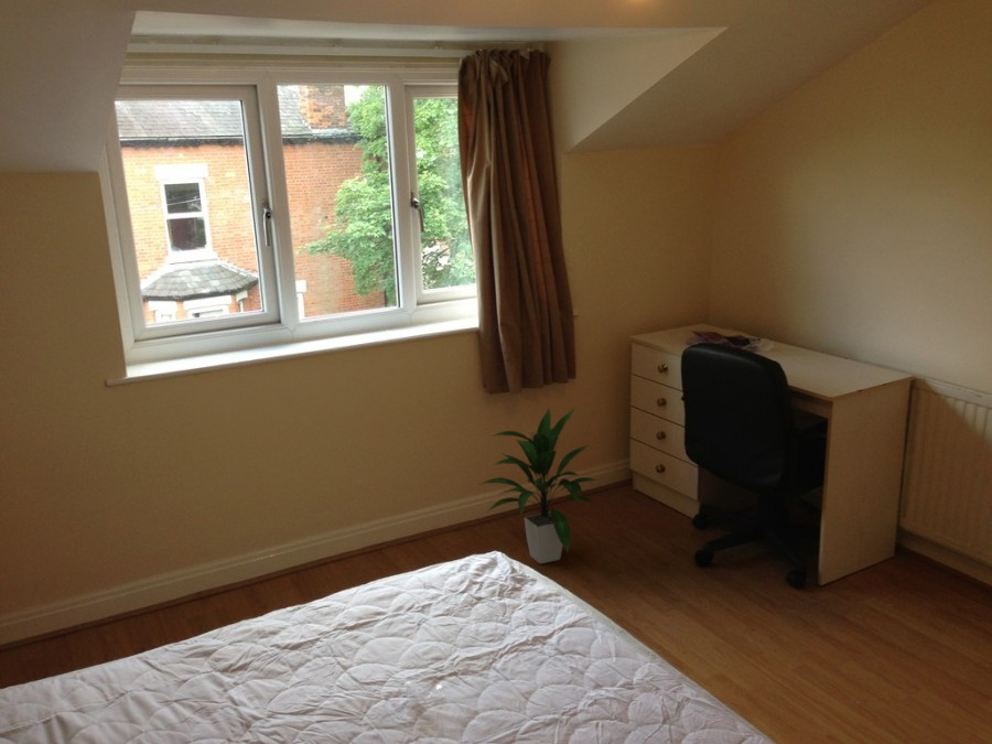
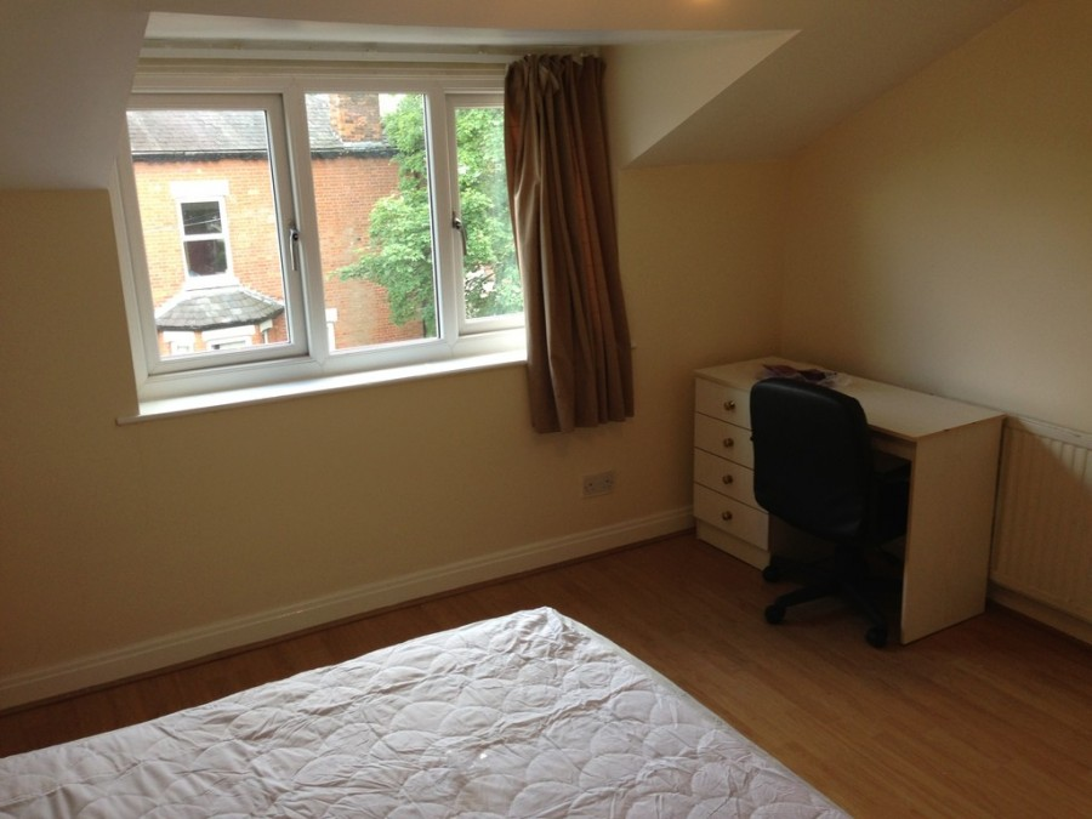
- indoor plant (542, 486)
